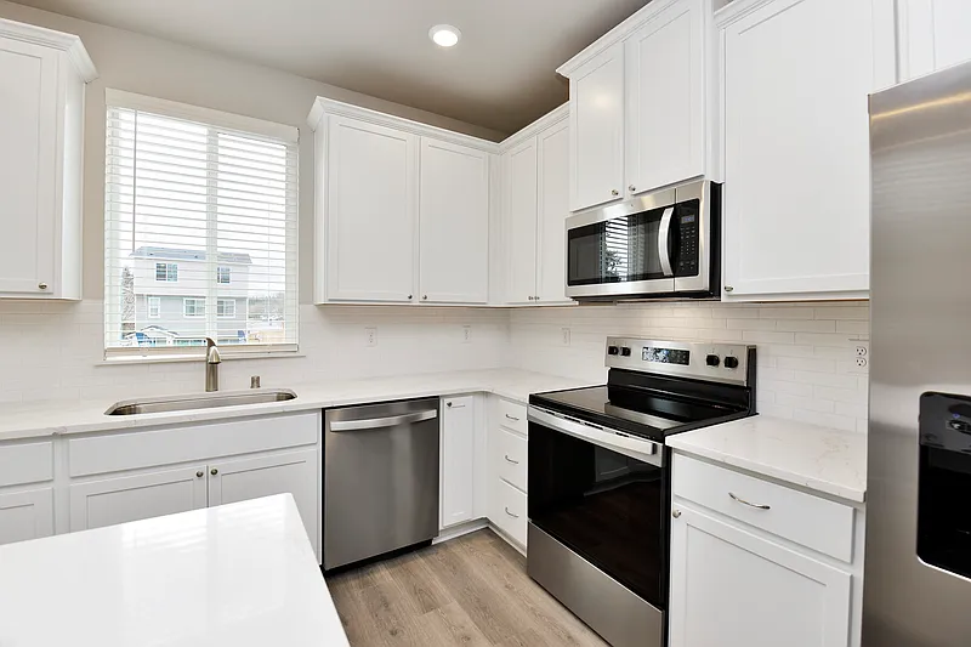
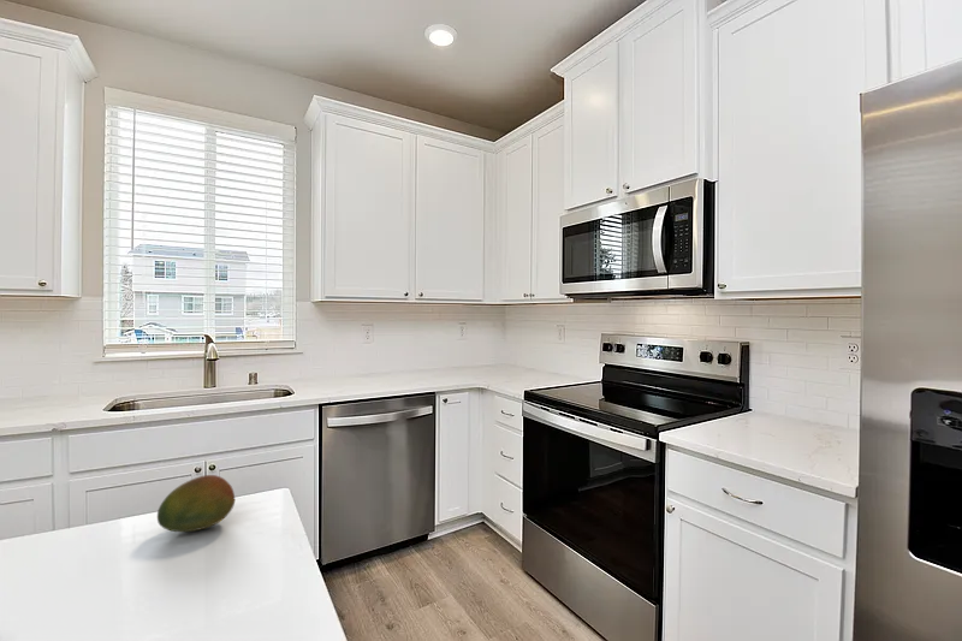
+ fruit (196, 504)
